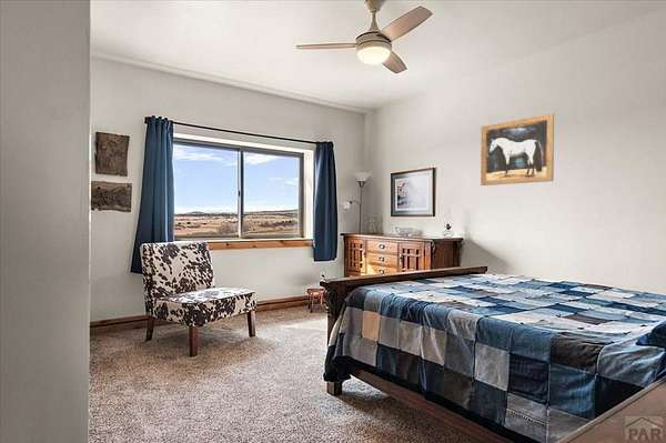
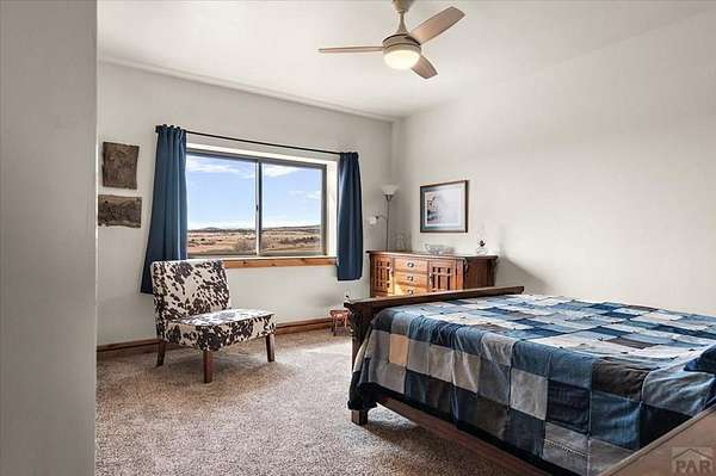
- wall art (514, 152)
